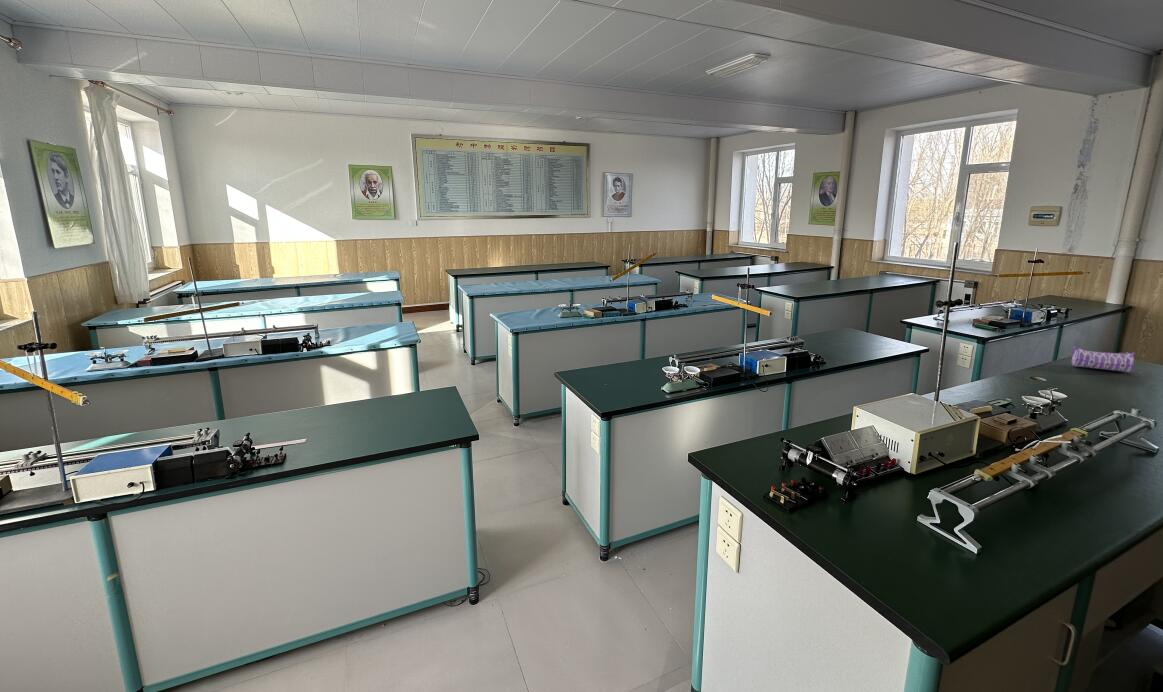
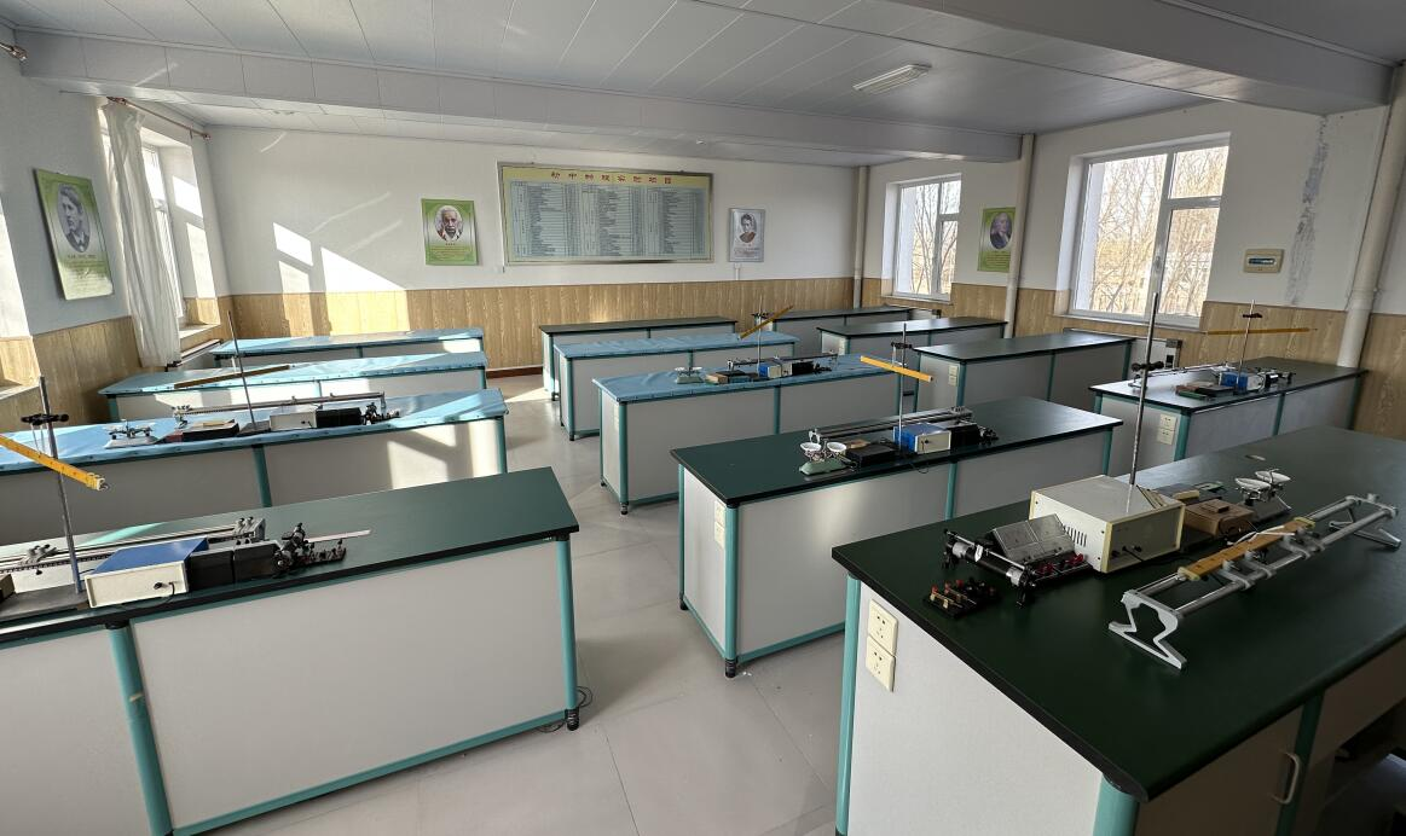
- pencil case (1102, 359)
